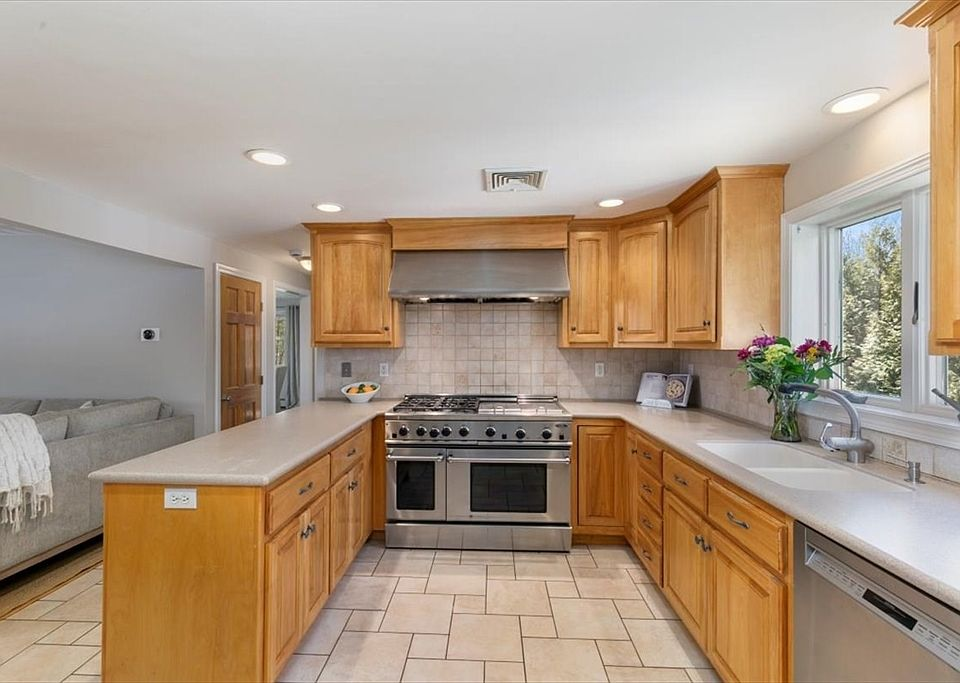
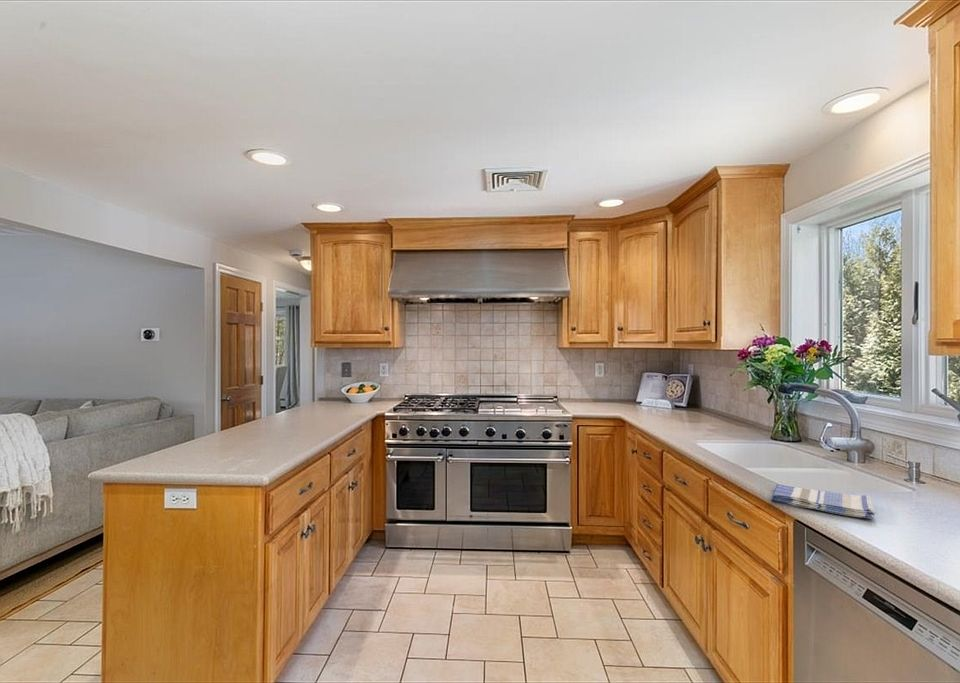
+ dish towel (821, 498)
